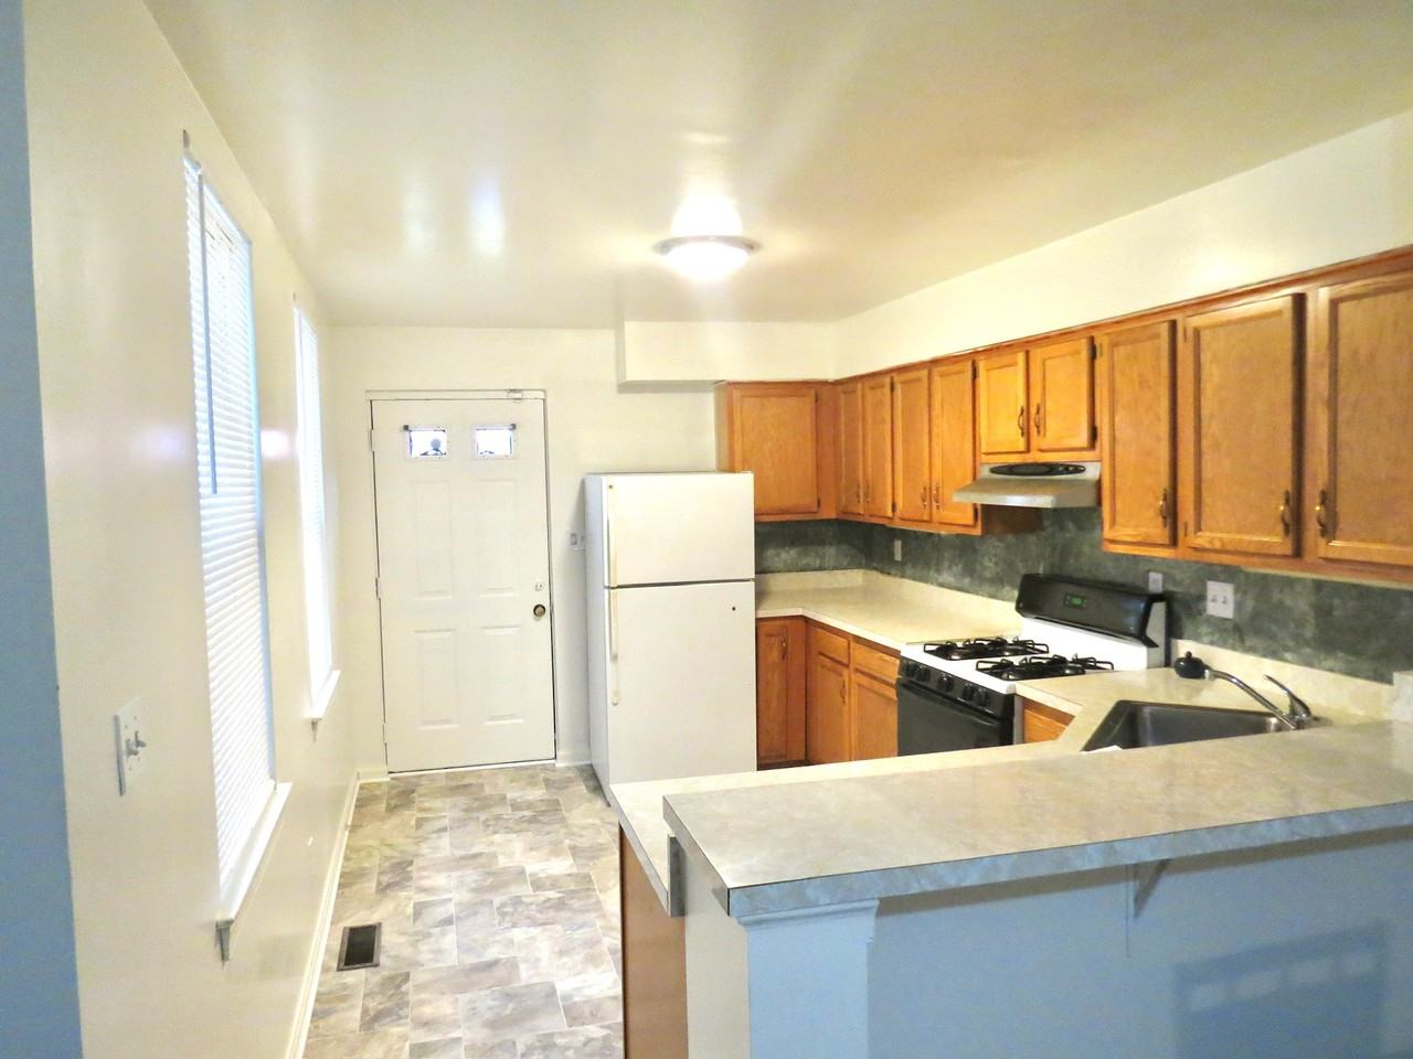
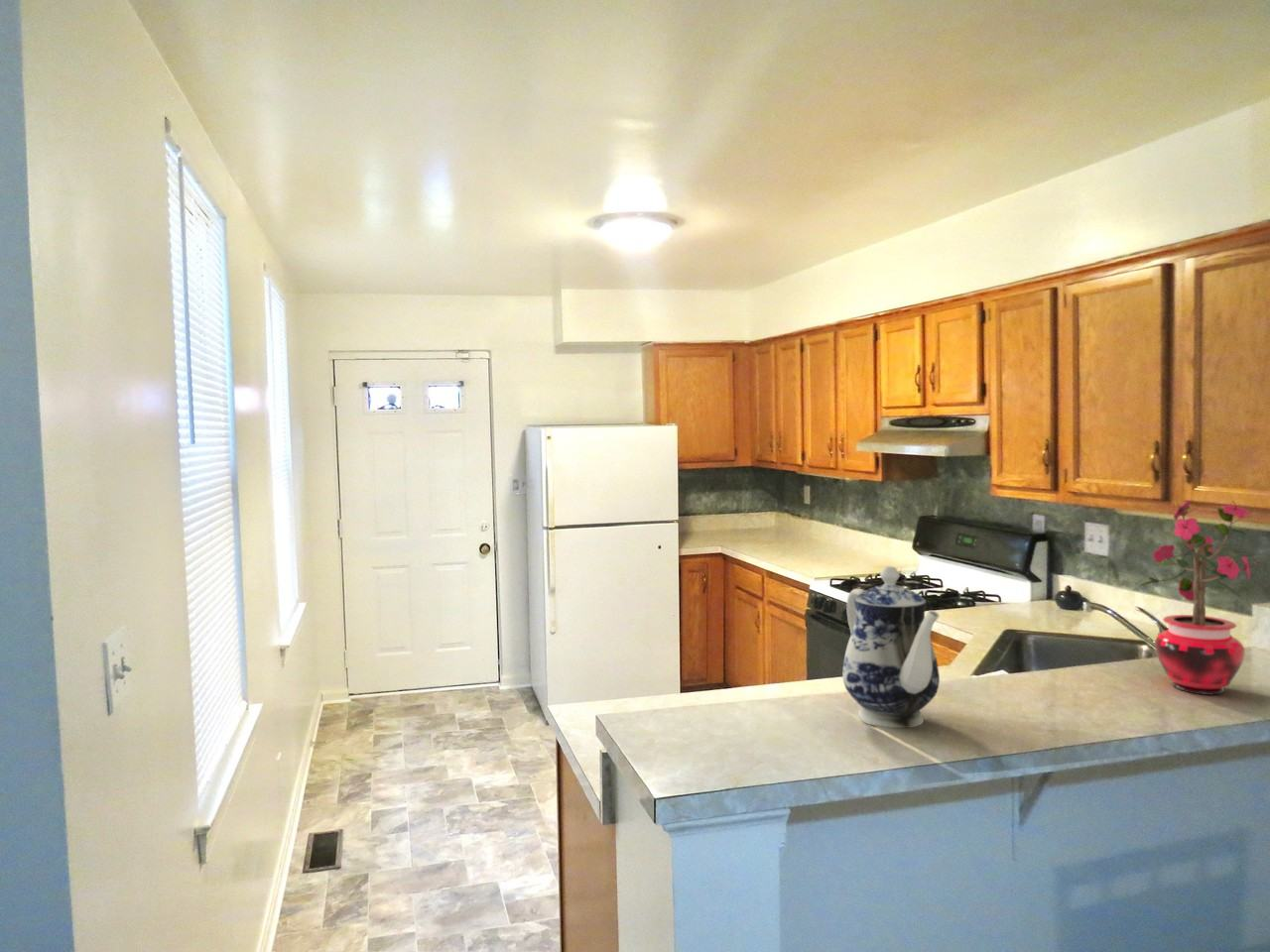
+ potted plant (1194, 593)
+ teapot (890, 643)
